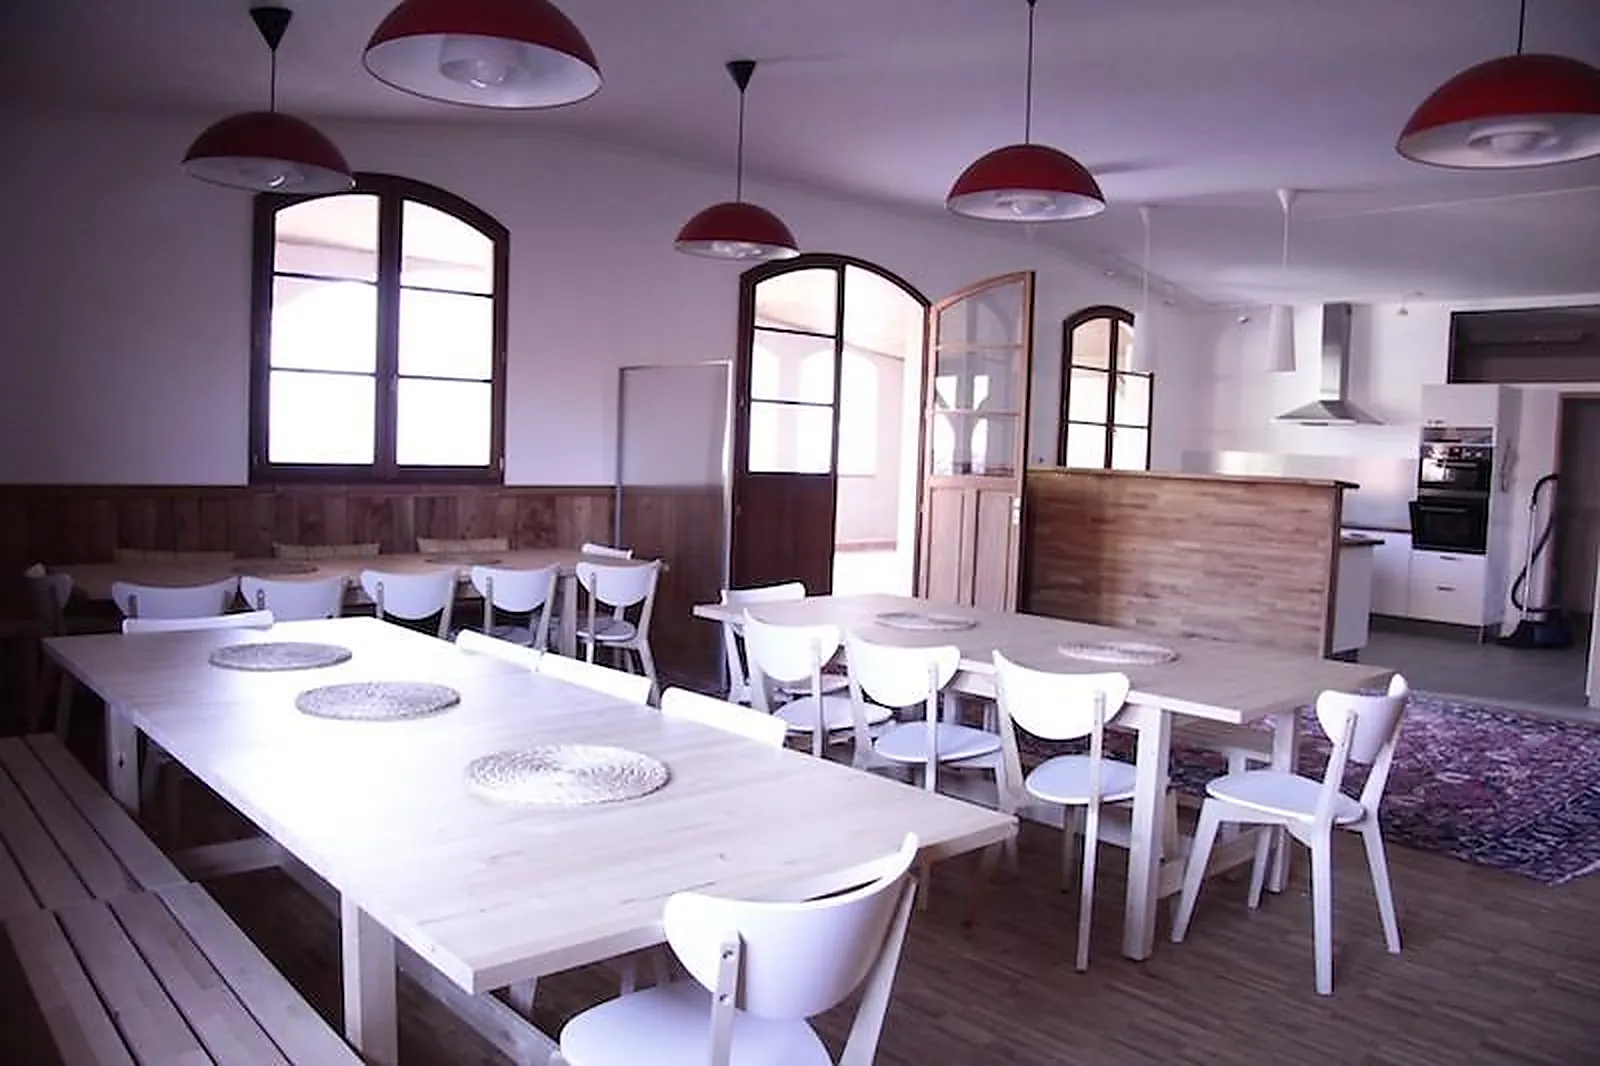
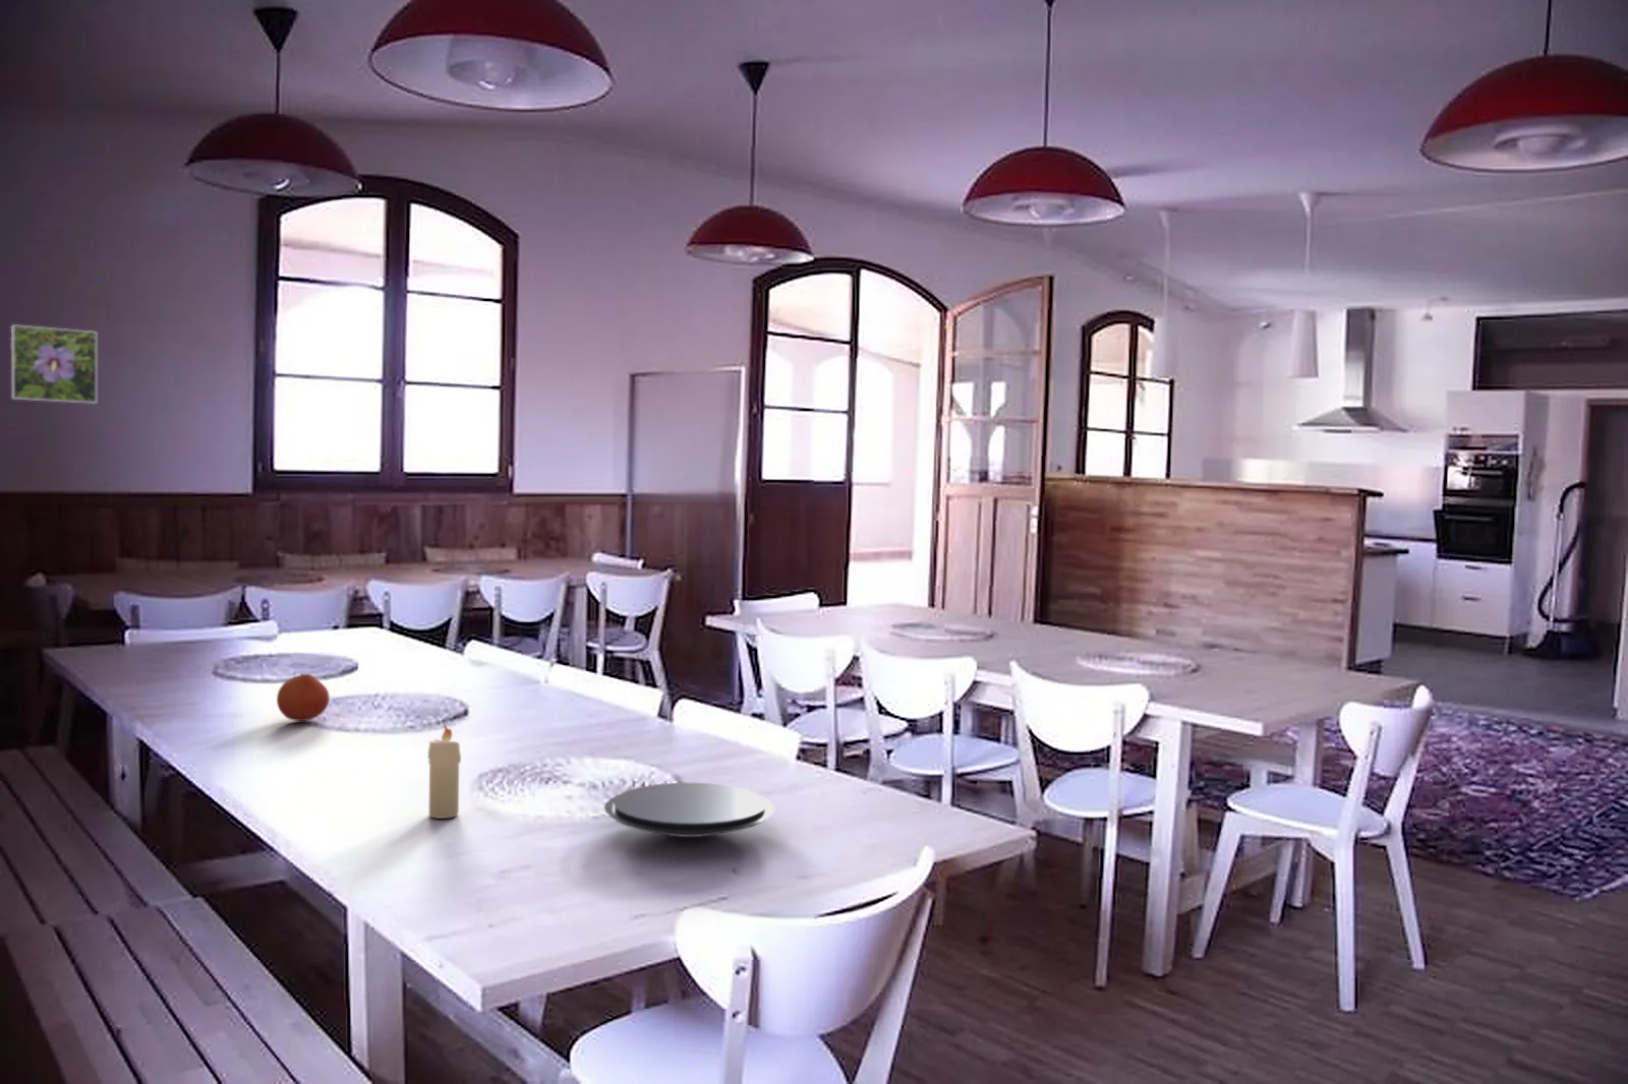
+ plate (689, 817)
+ fruit (303, 697)
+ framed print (54, 364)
+ candle (444, 768)
